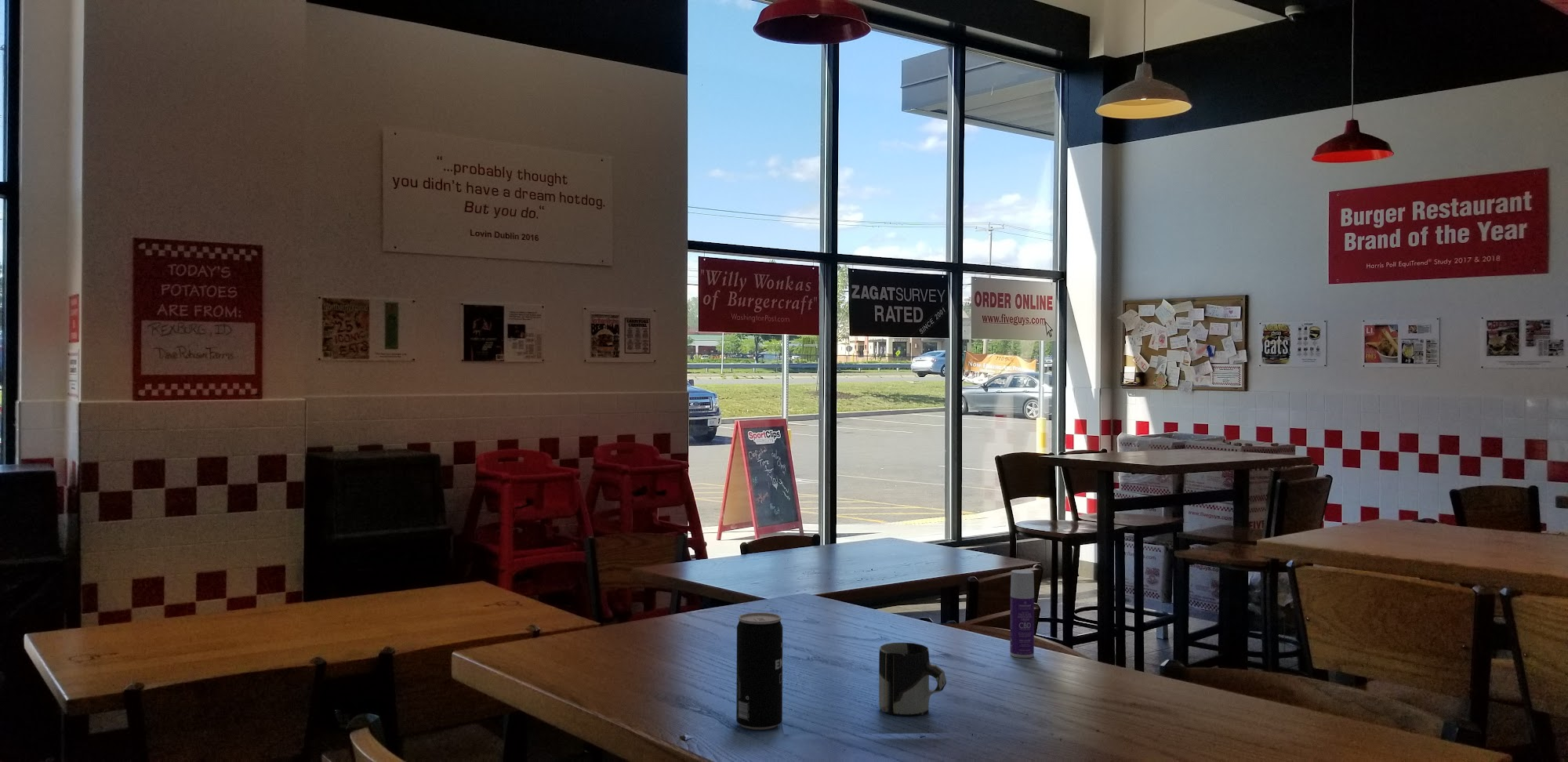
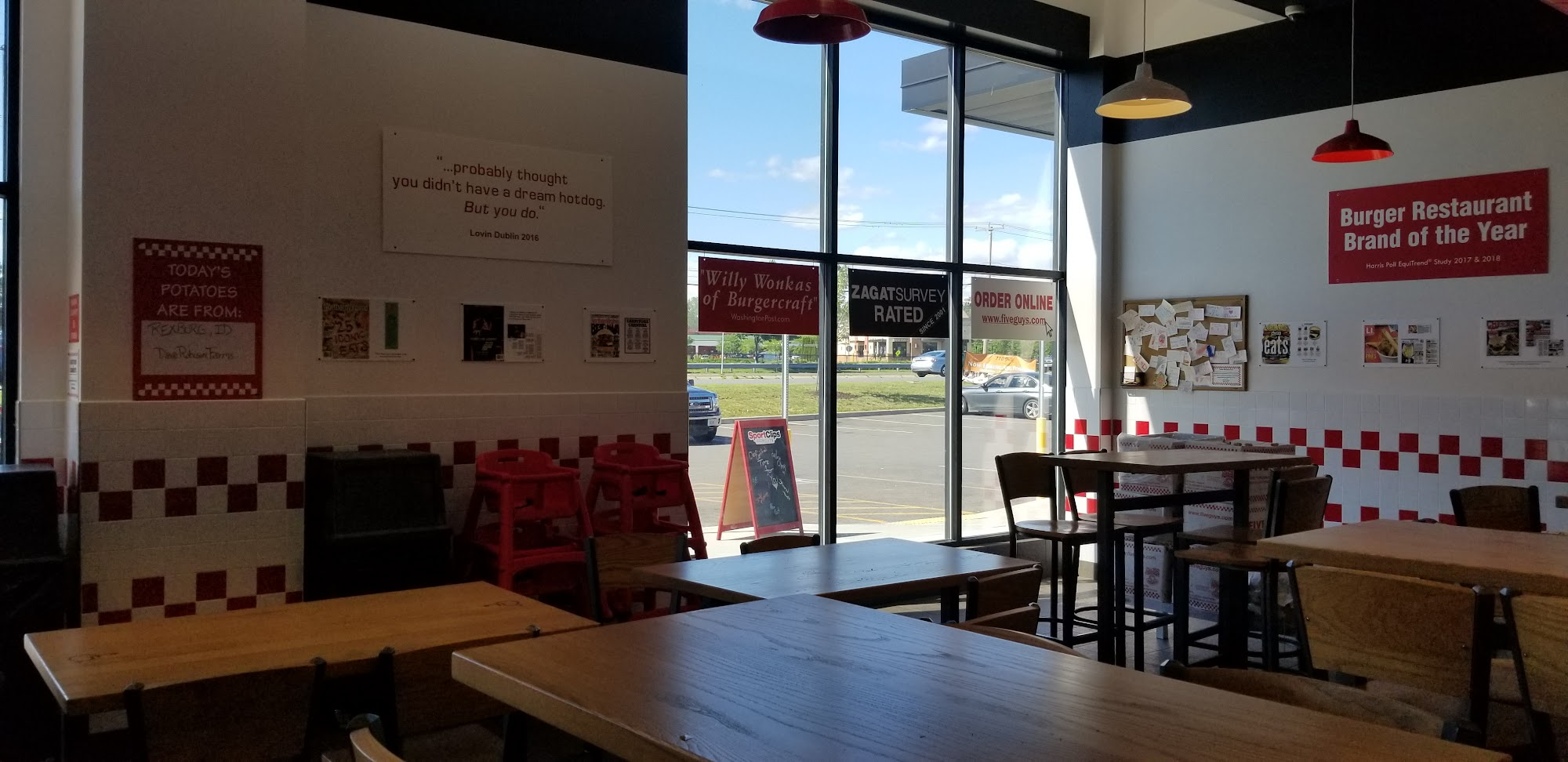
- beverage can (759, 670)
- cup (912, 680)
- bottle (1022, 613)
